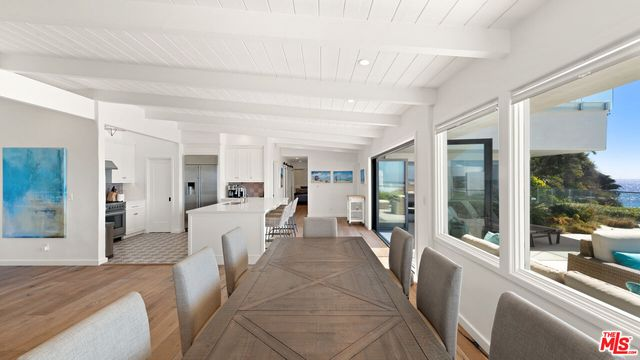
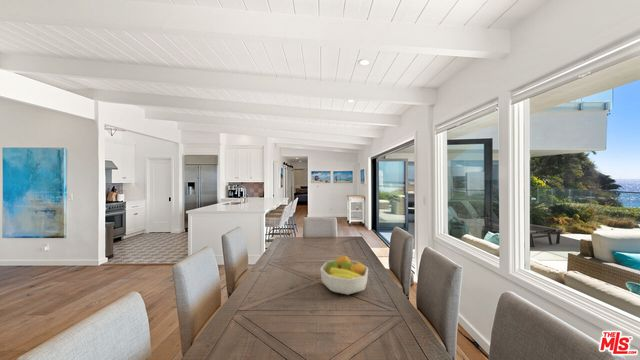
+ fruit bowl (344, 273)
